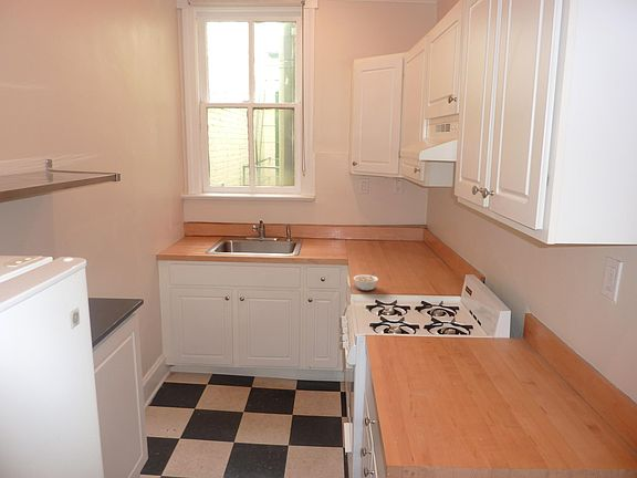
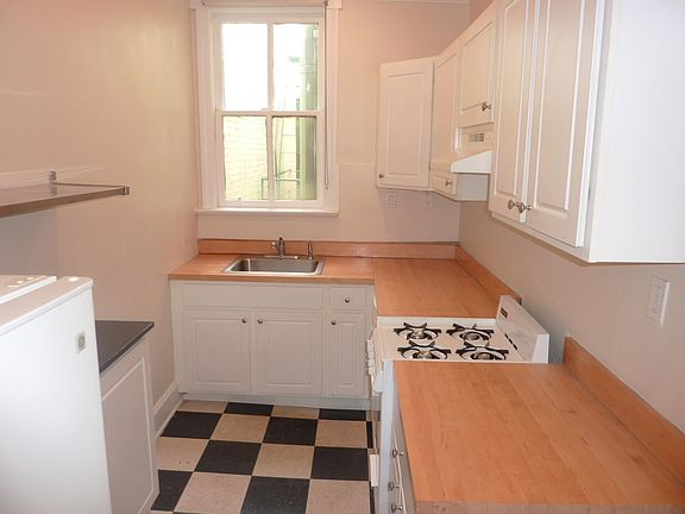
- legume (365, 281)
